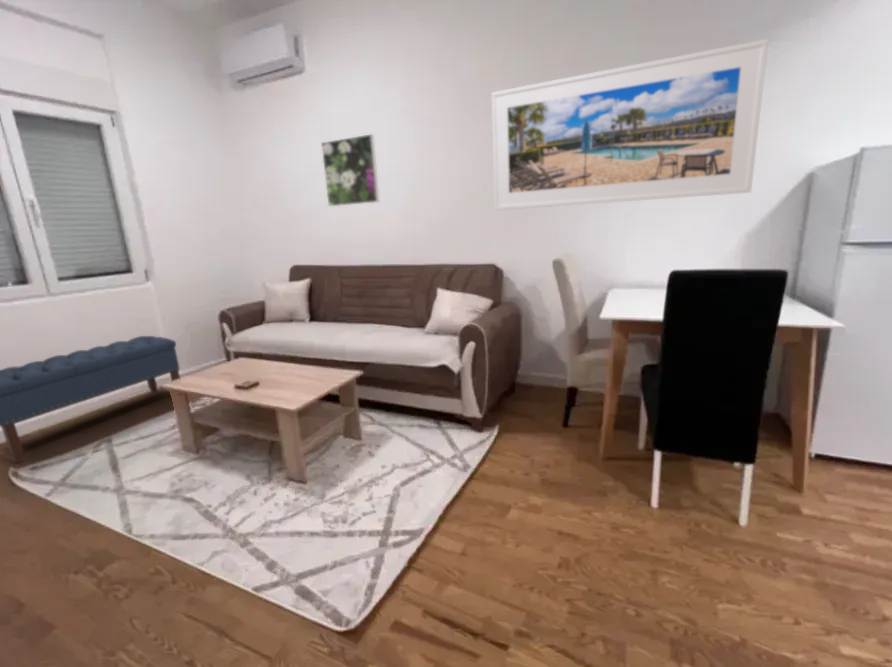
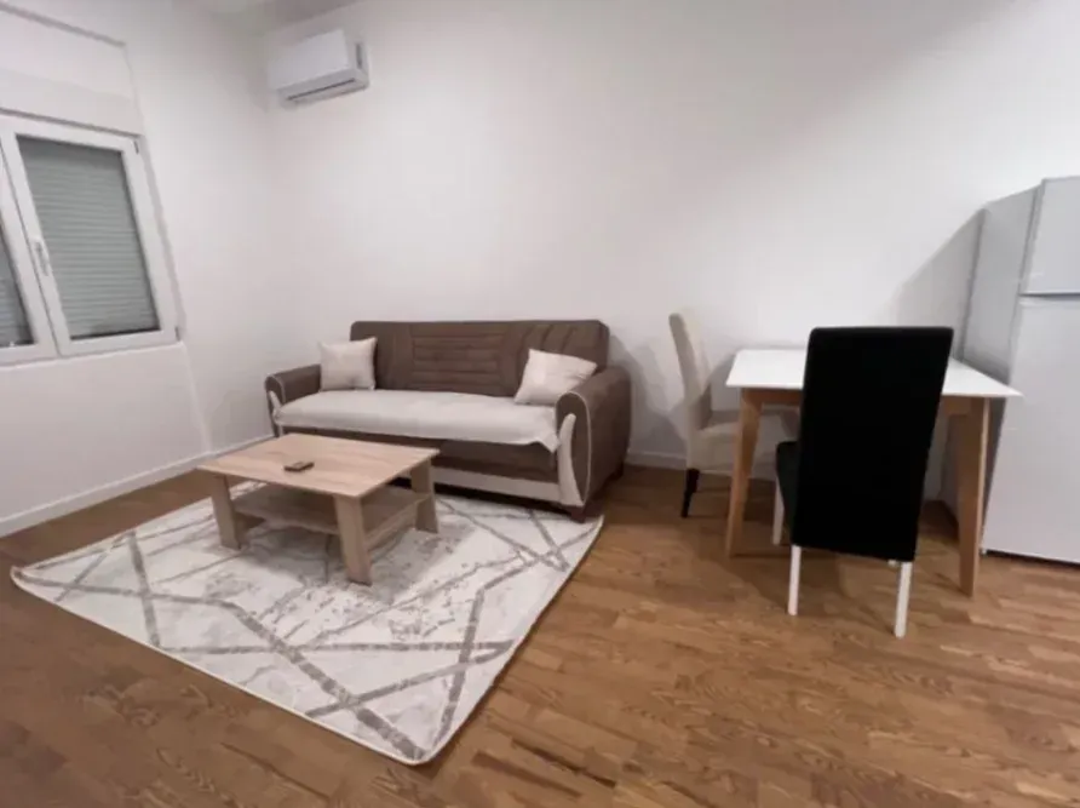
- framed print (609, 138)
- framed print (350, 172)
- bench (88, 388)
